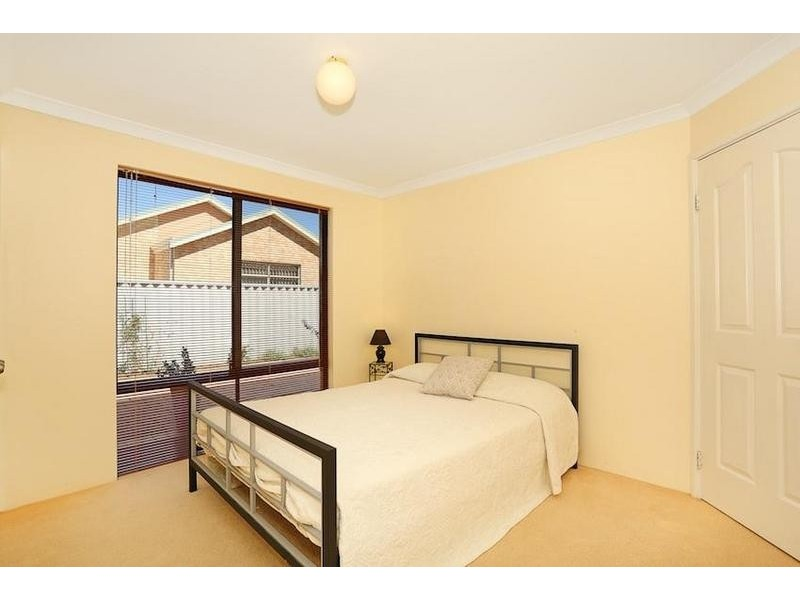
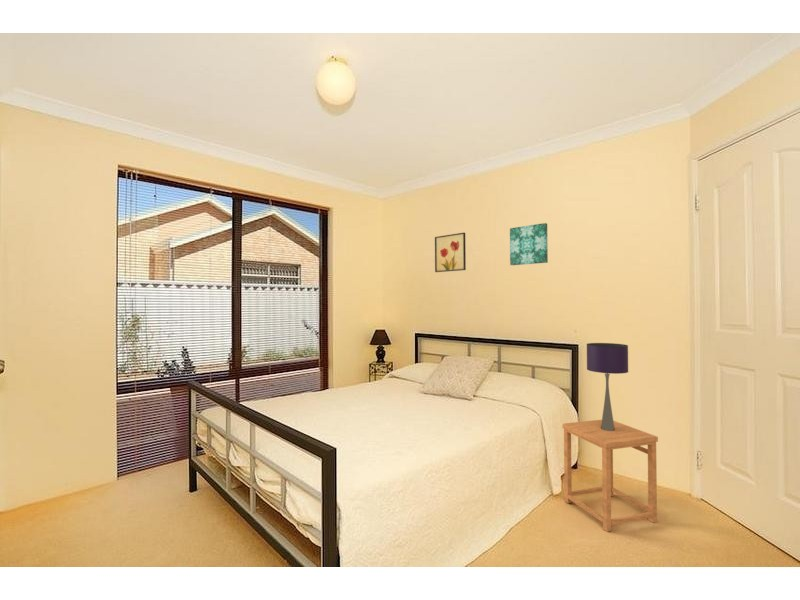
+ wall art (450, 253)
+ wall art (528, 245)
+ side table (608, 470)
+ table lamp (607, 386)
